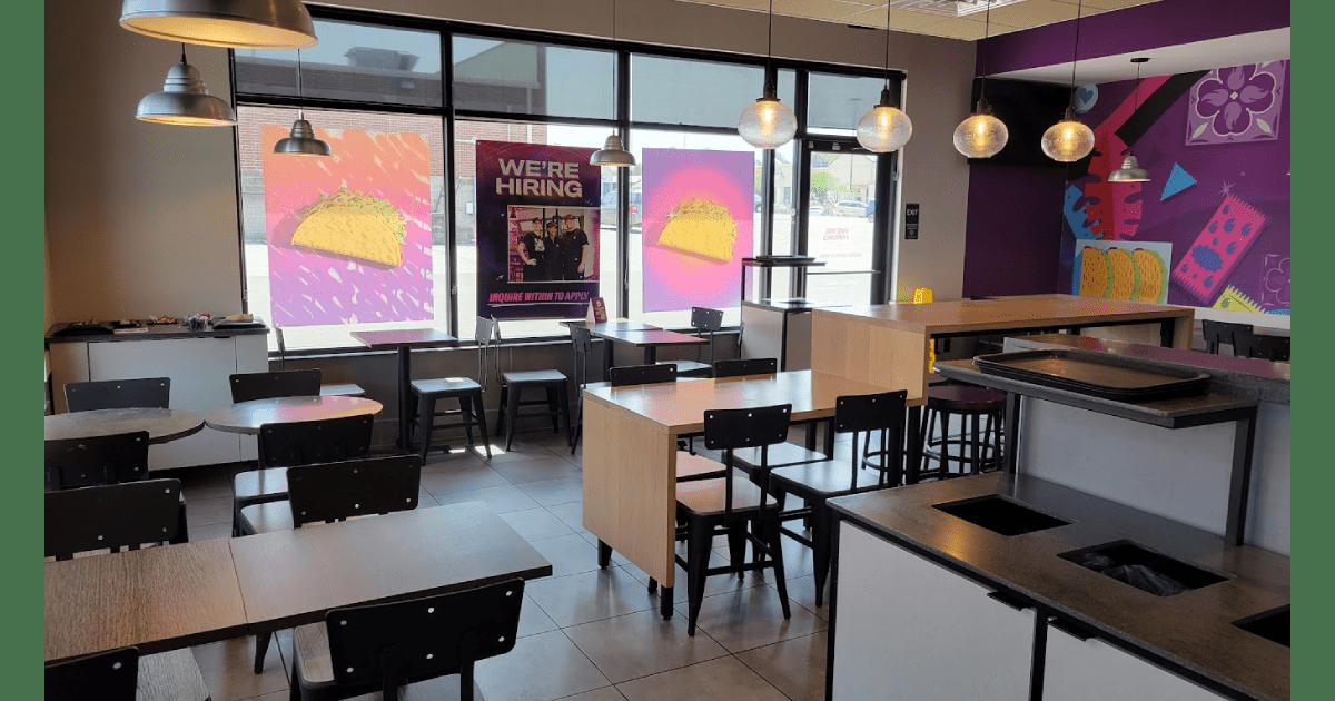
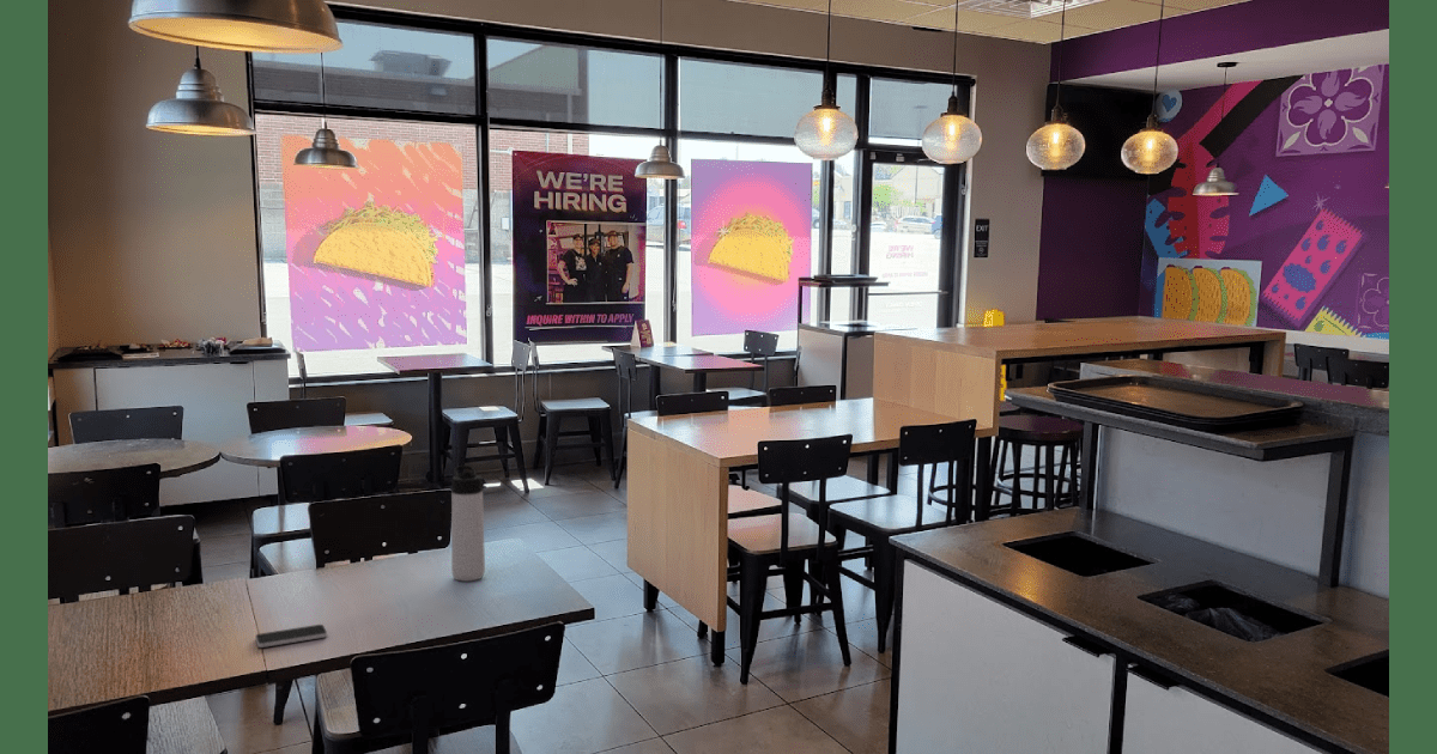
+ smartphone (291, 636)
+ thermos bottle (466, 522)
